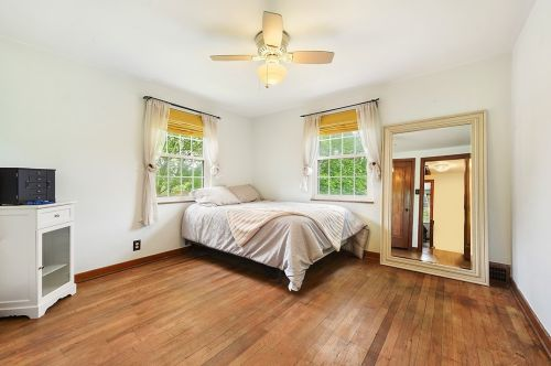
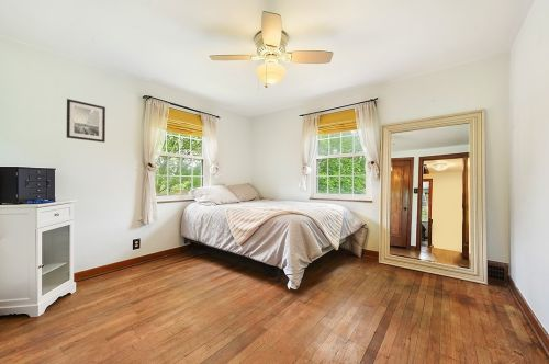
+ wall art (87, 121)
